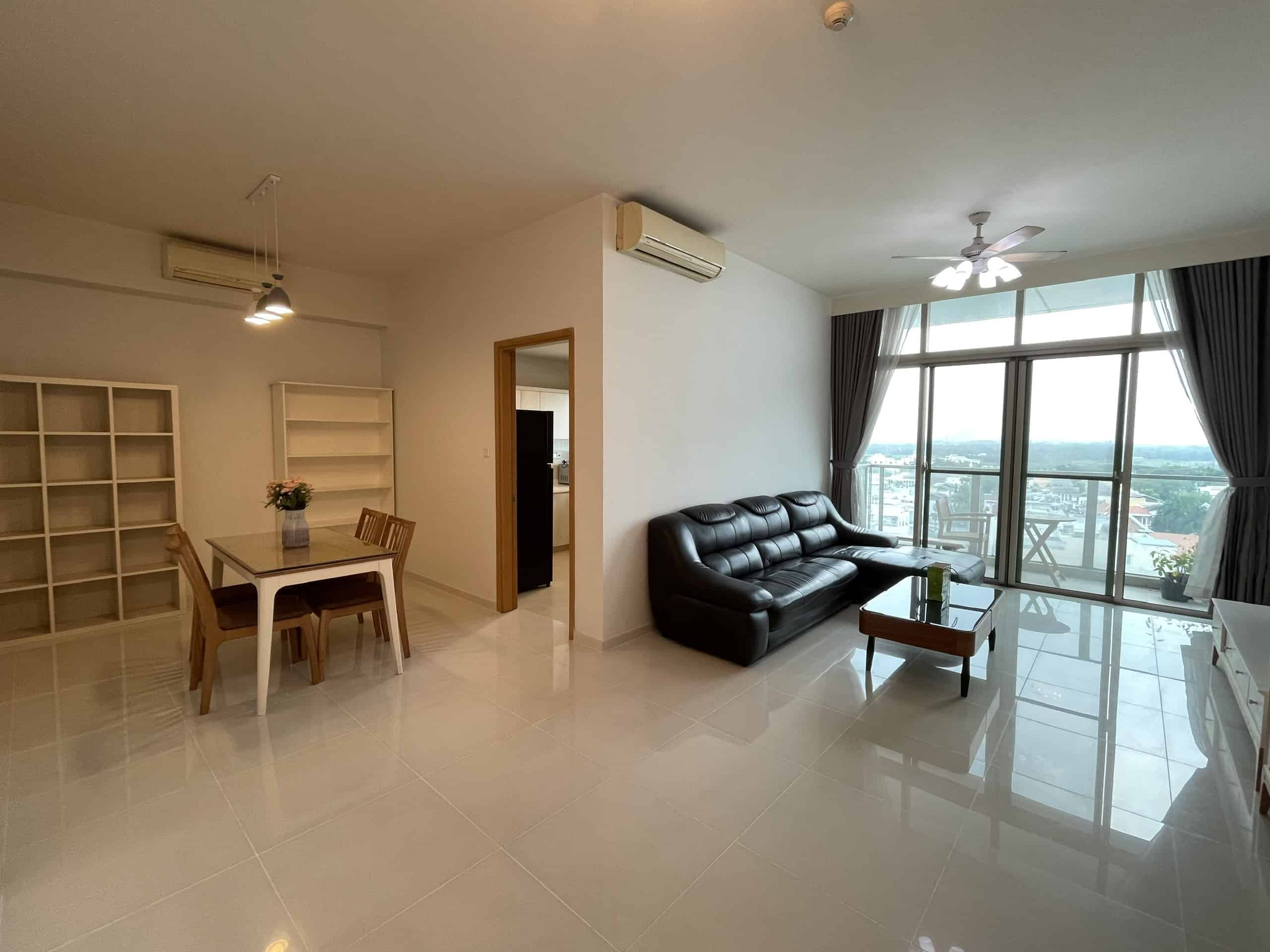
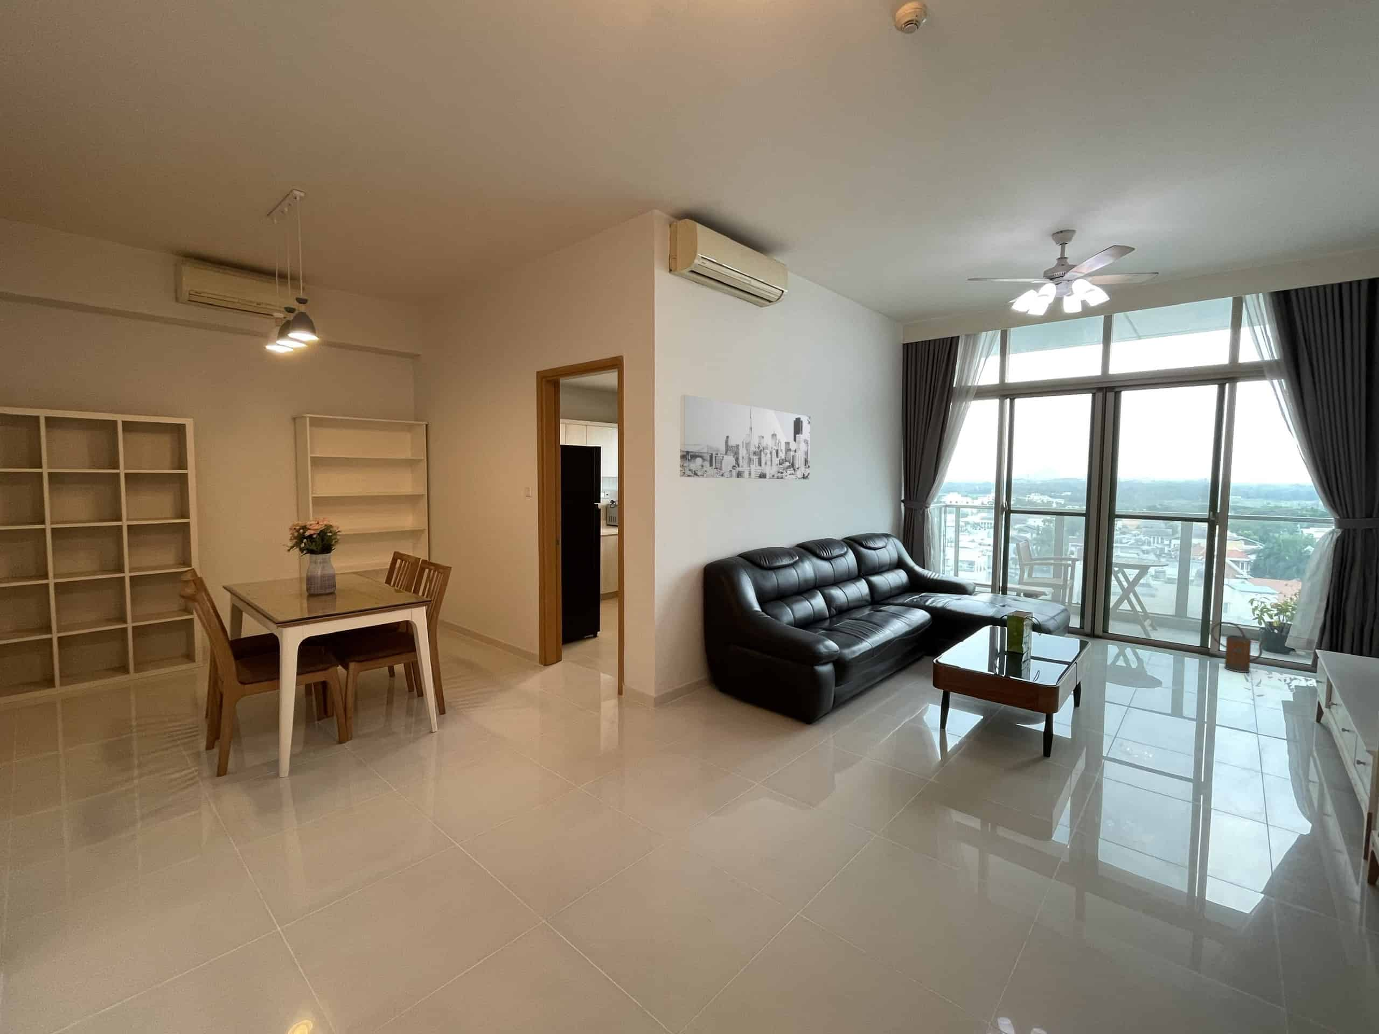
+ wall art (754, 443)
+ watering can (1239, 646)
